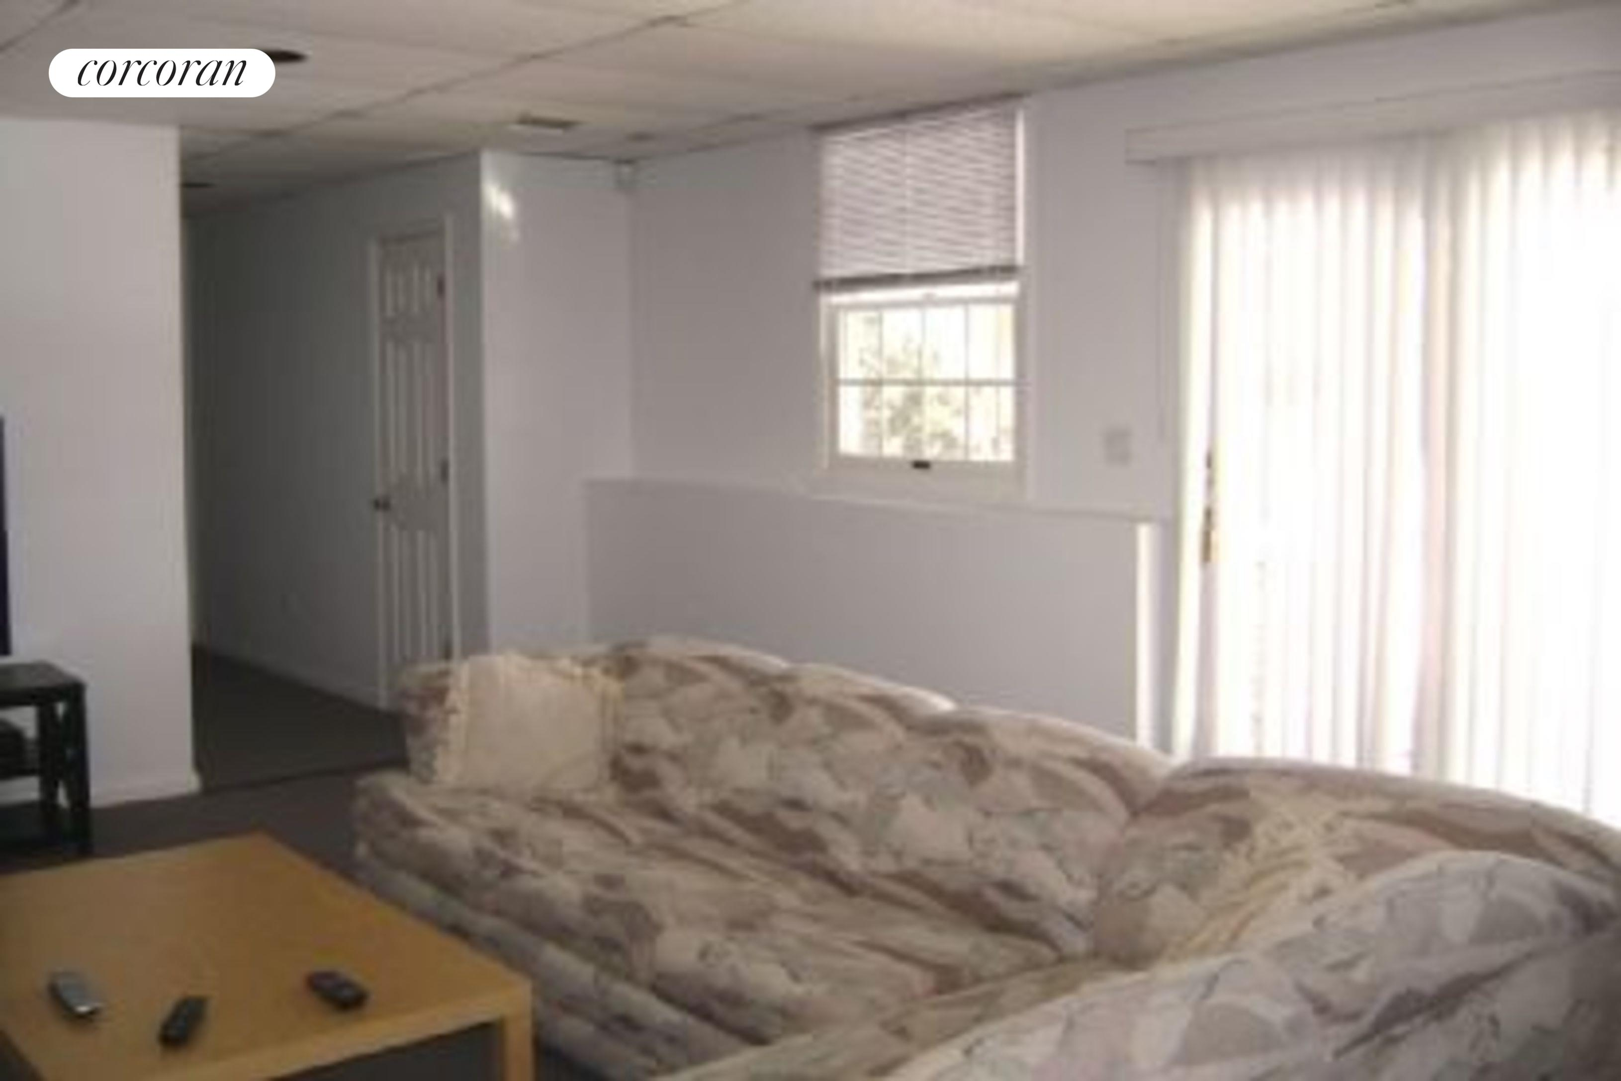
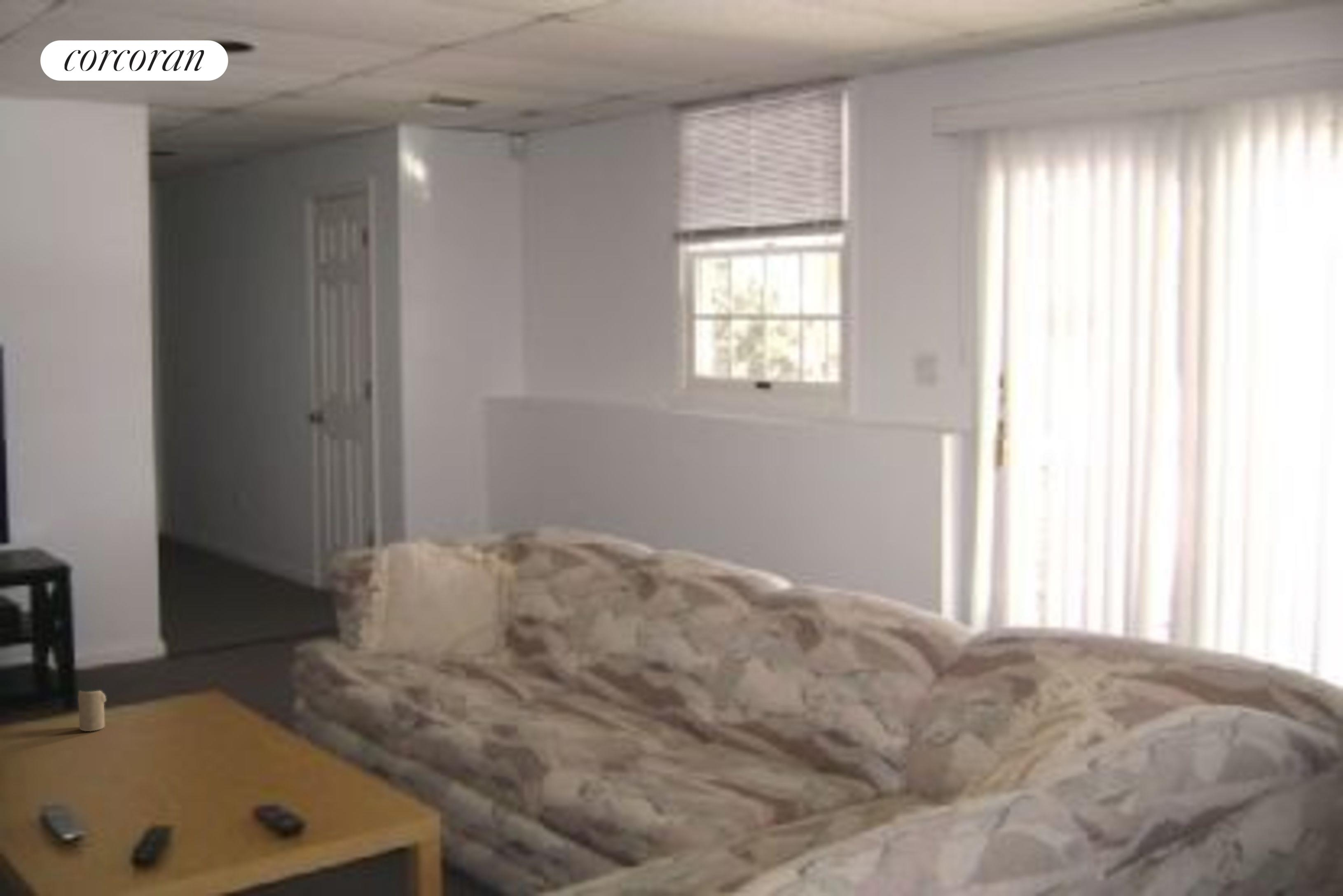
+ candle (91, 708)
